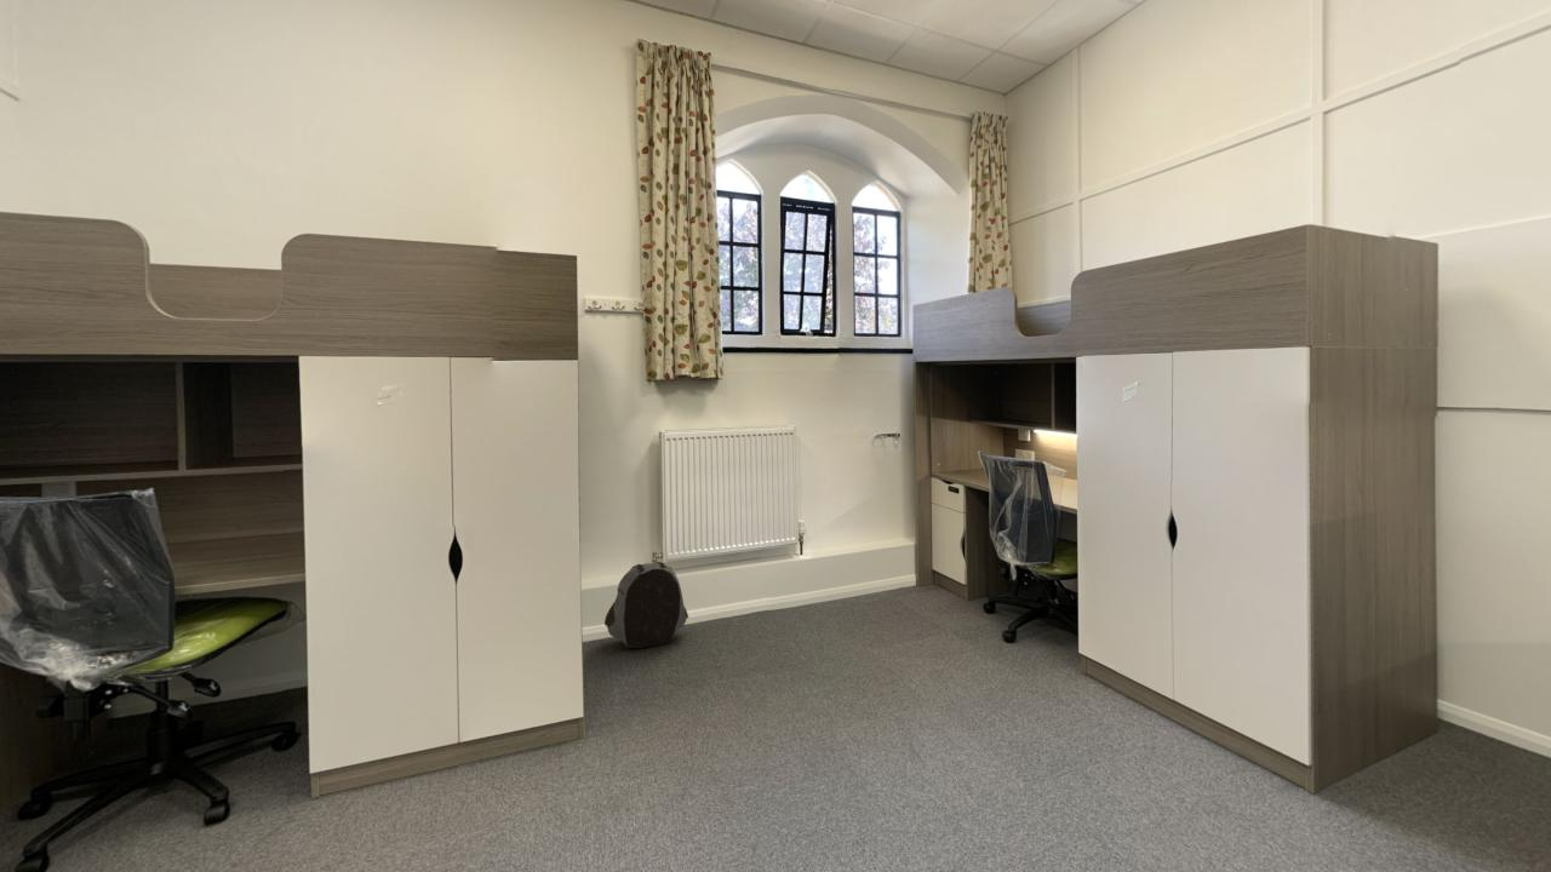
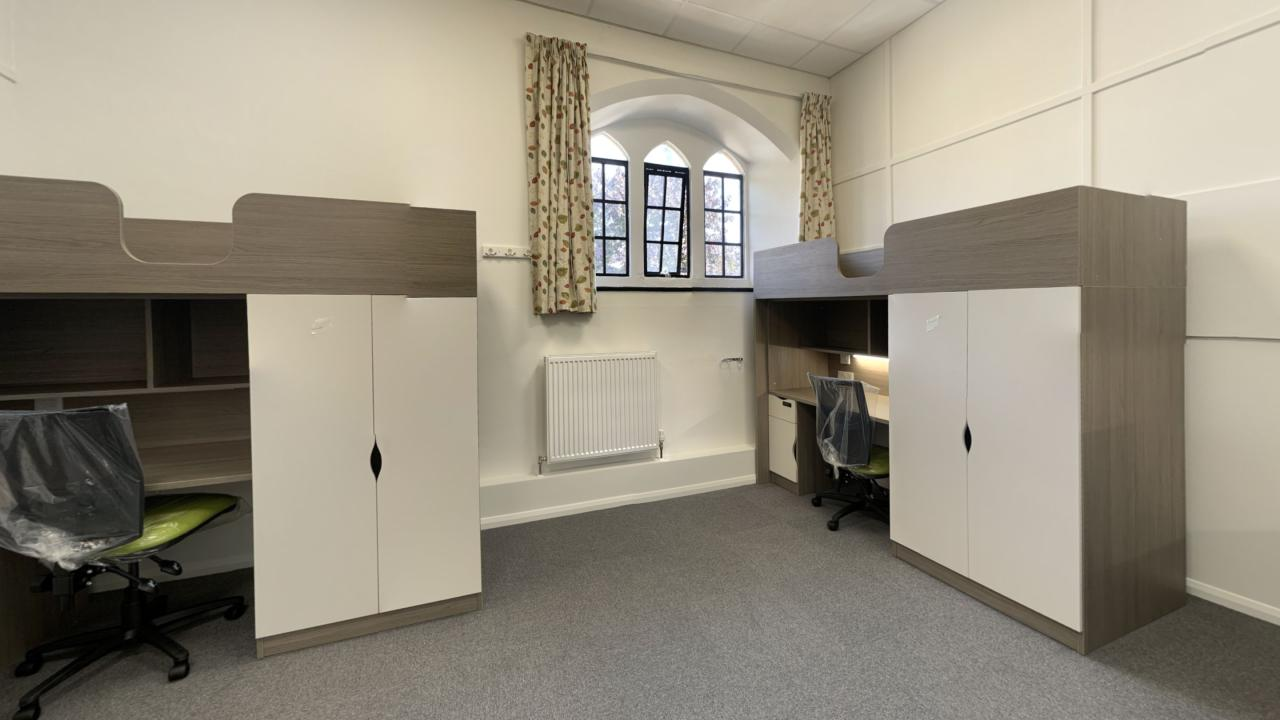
- backpack (647, 602)
